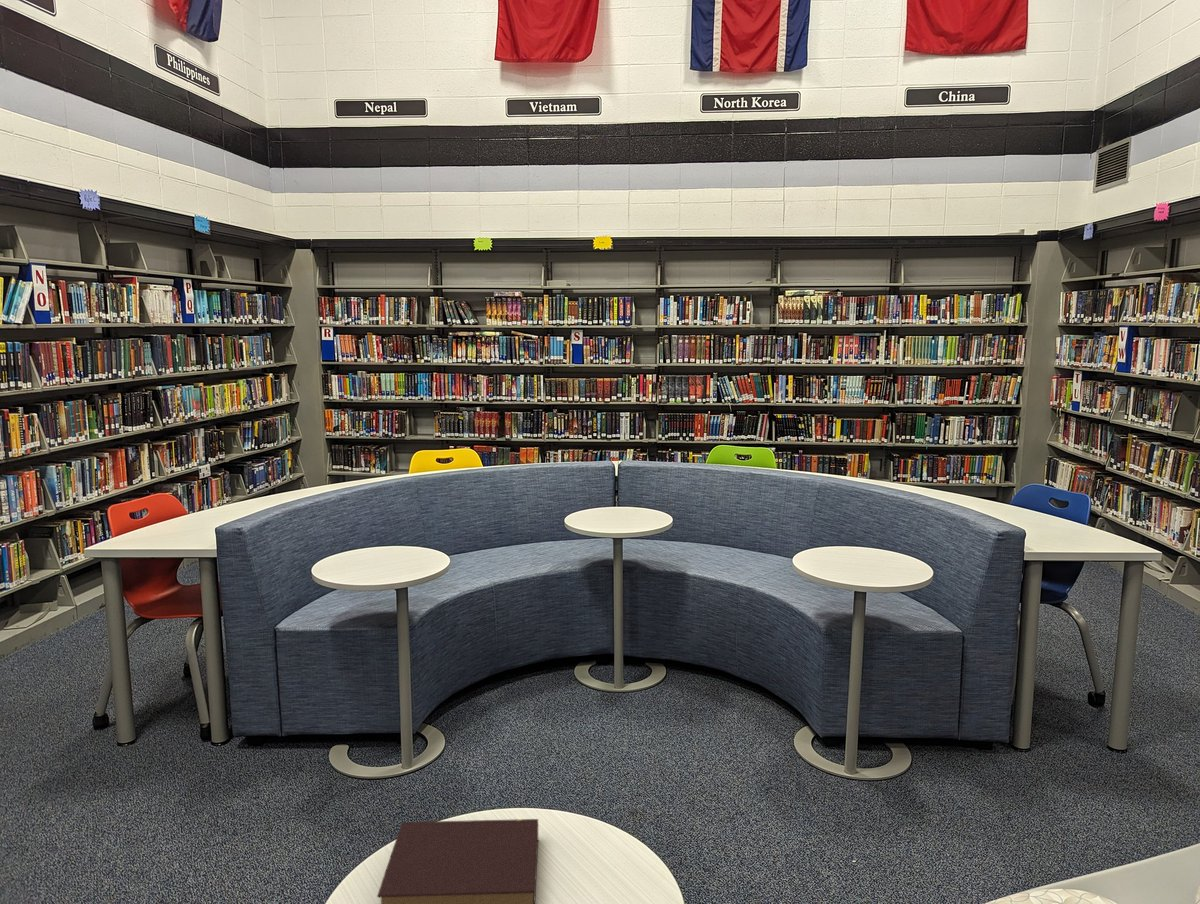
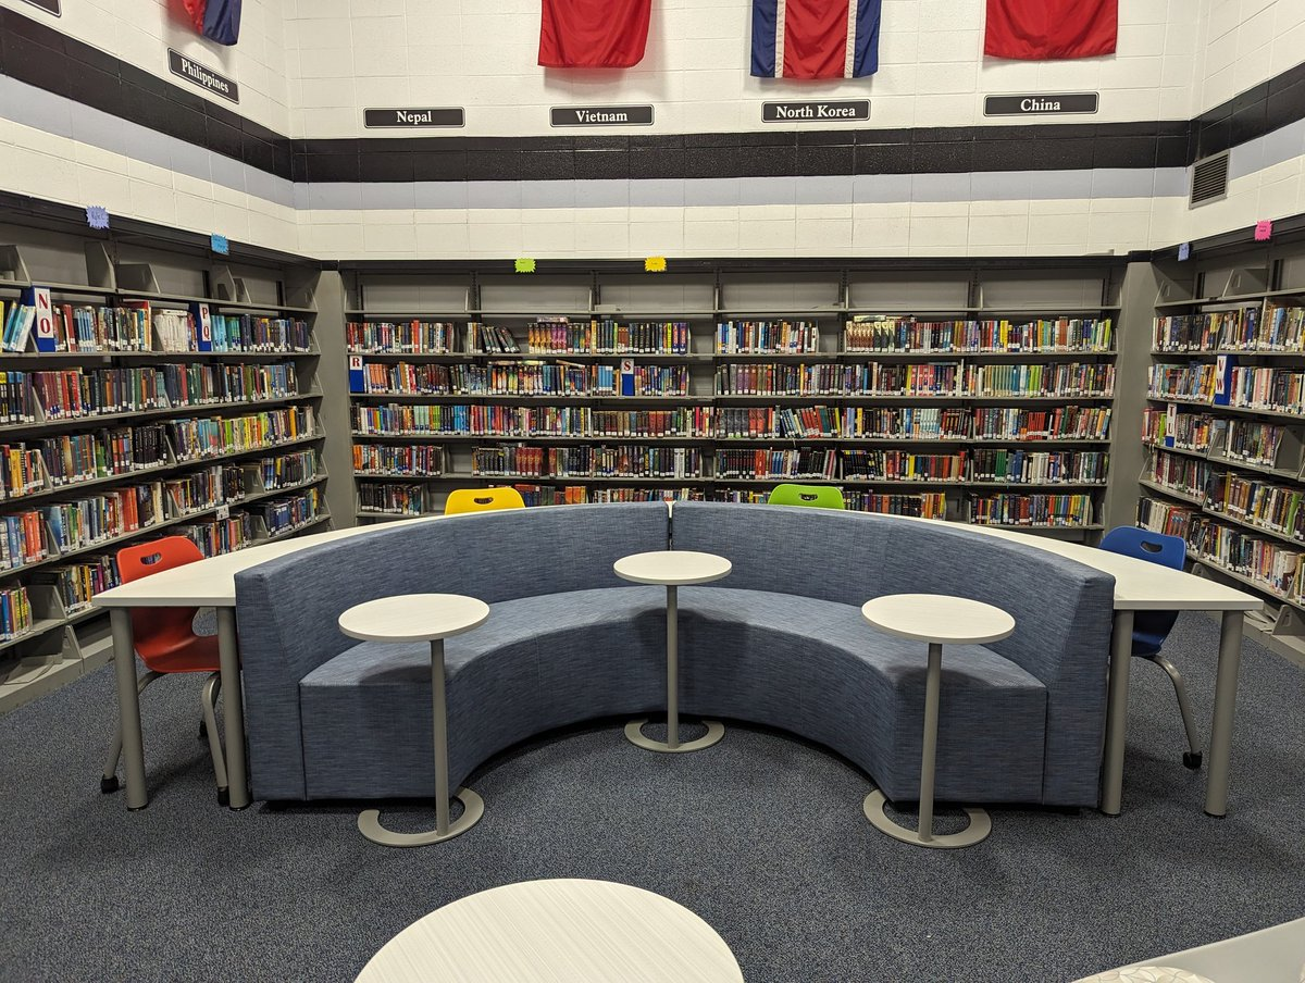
- book (464, 864)
